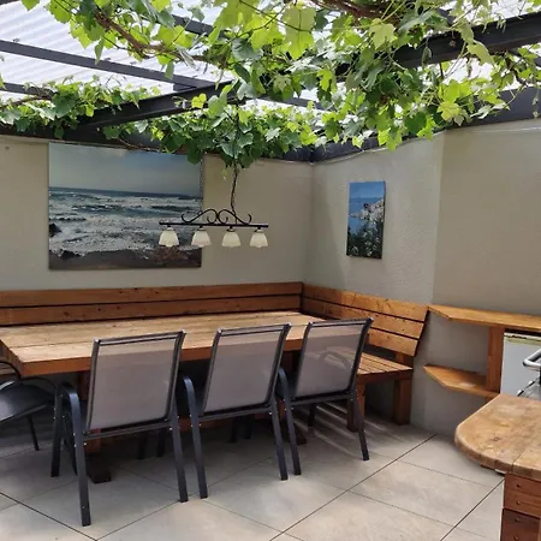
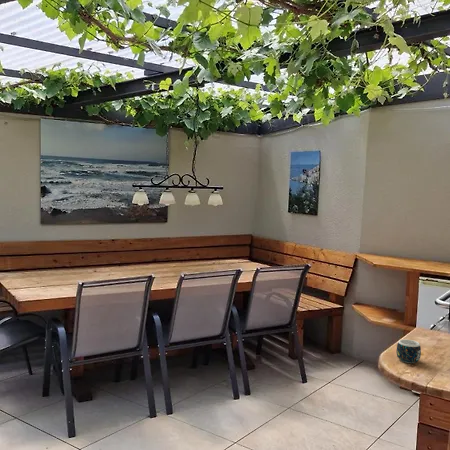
+ mug (409, 350)
